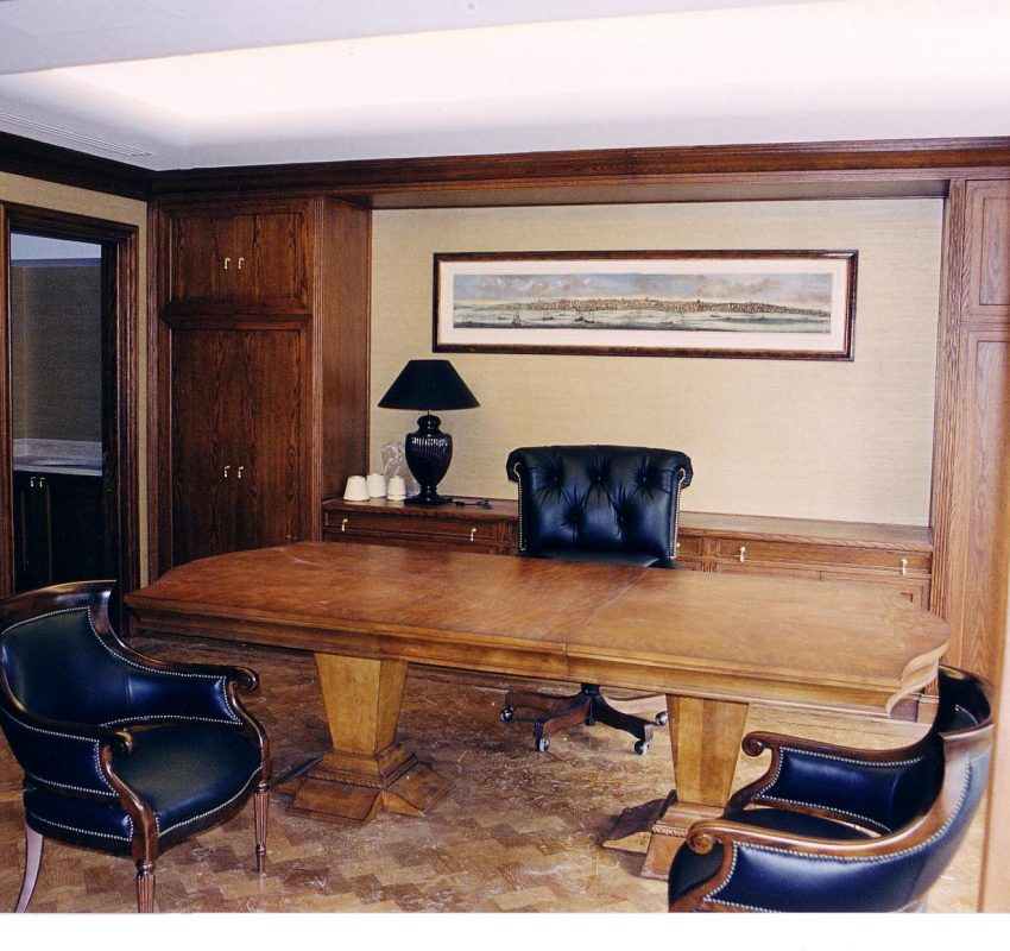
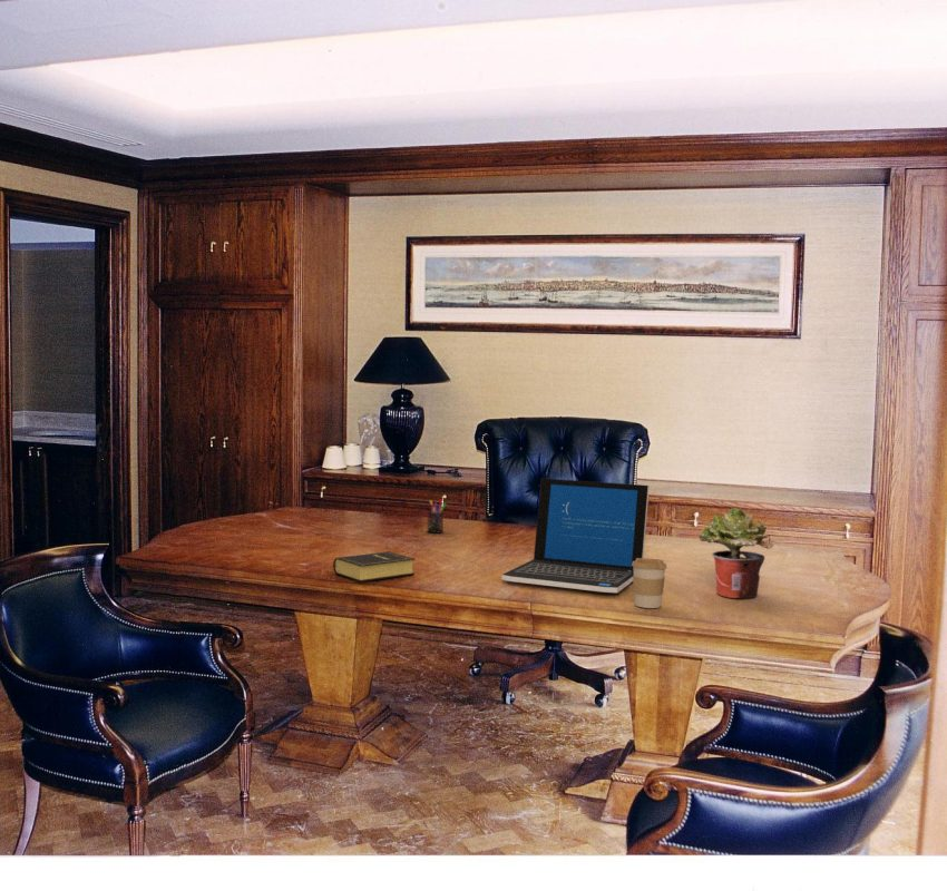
+ pen holder (437, 515)
+ potted plant (734, 551)
+ book (371, 566)
+ laptop (576, 531)
+ coffee cup (648, 581)
